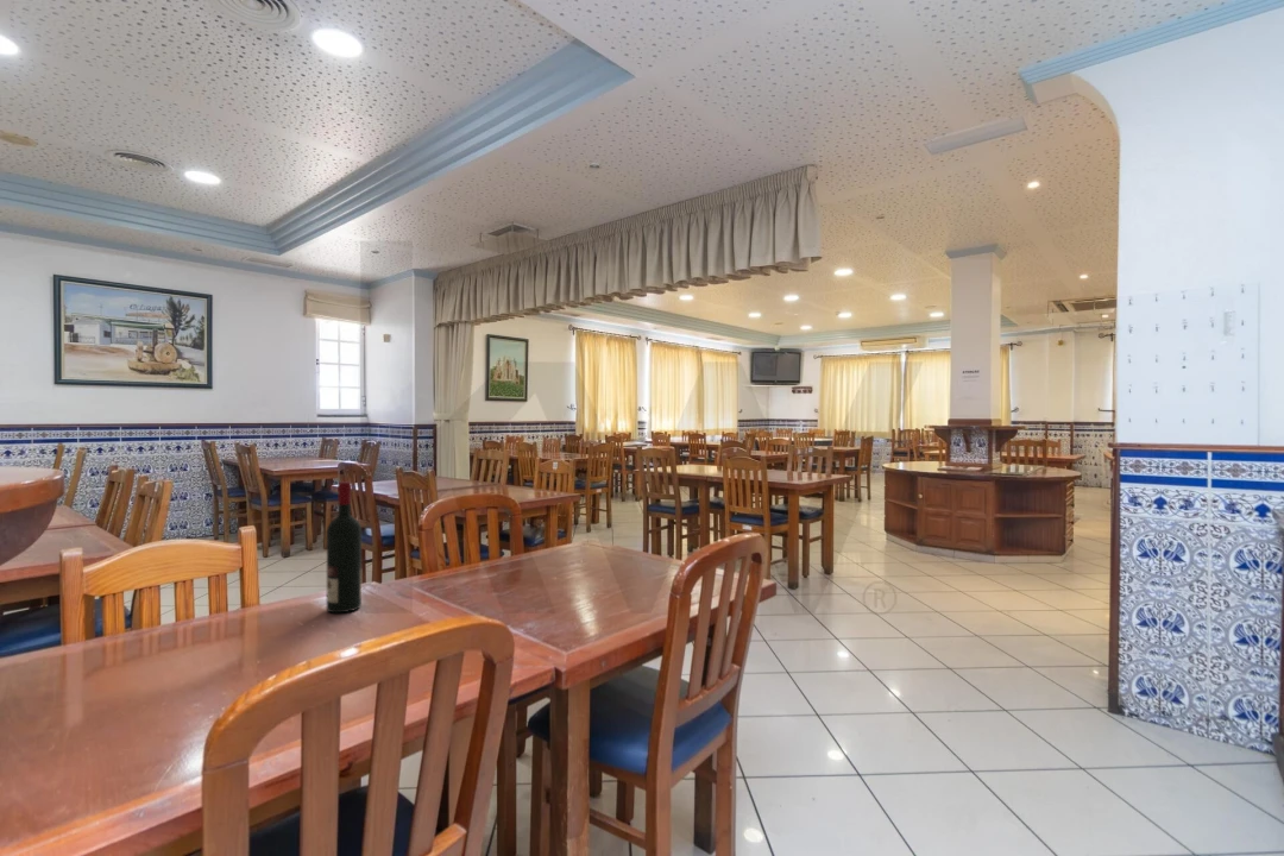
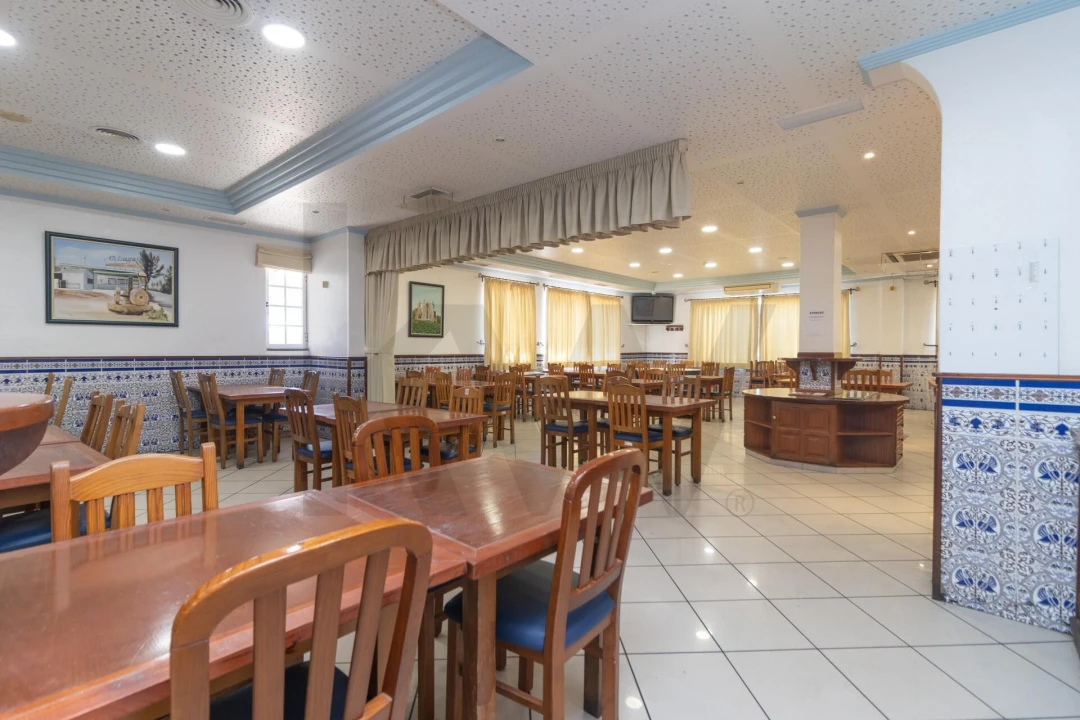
- alcohol (344, 545)
